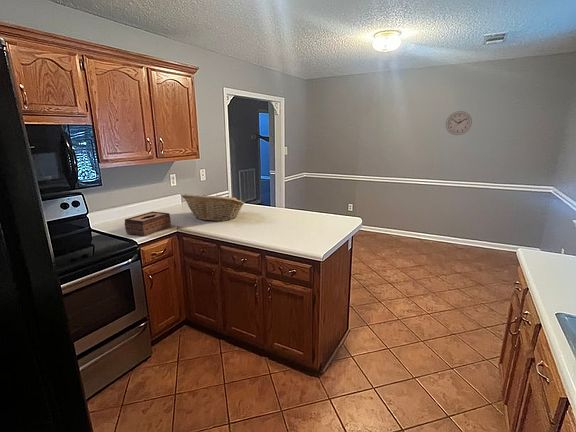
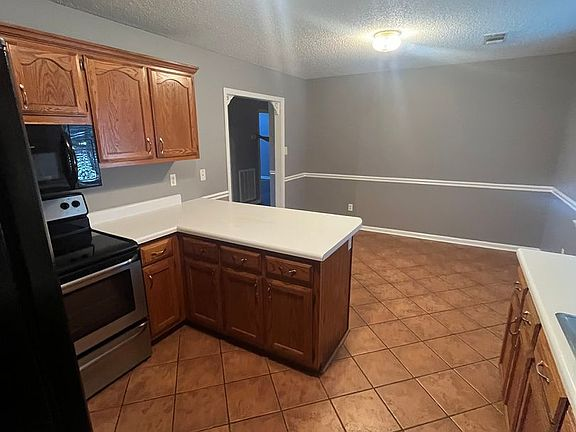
- wall clock (458, 123)
- tissue box (148, 223)
- fruit basket (213, 204)
